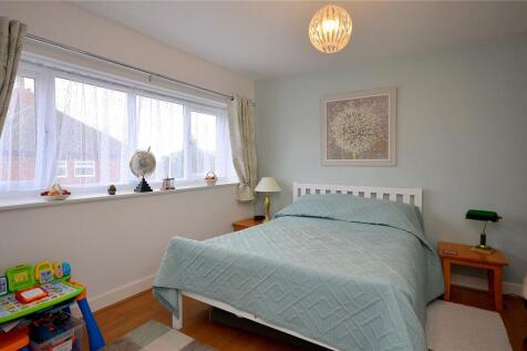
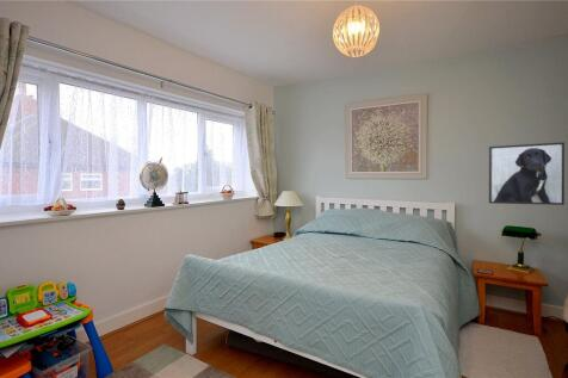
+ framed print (524, 174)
